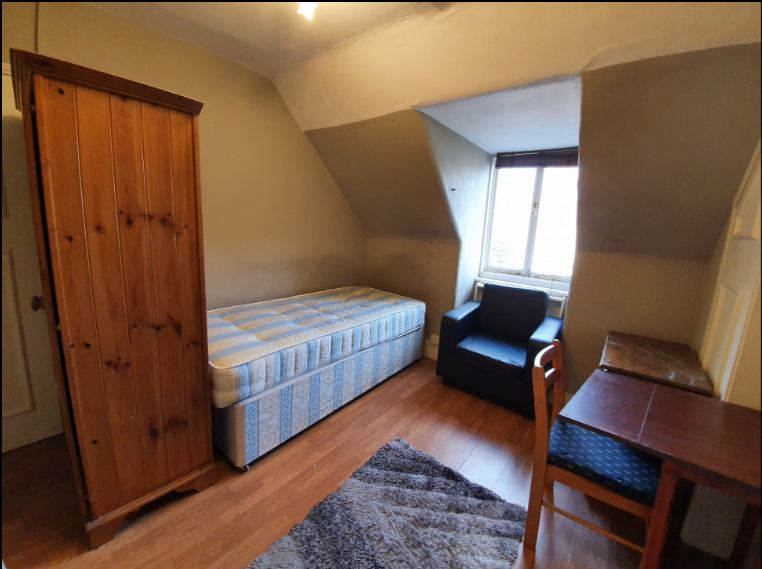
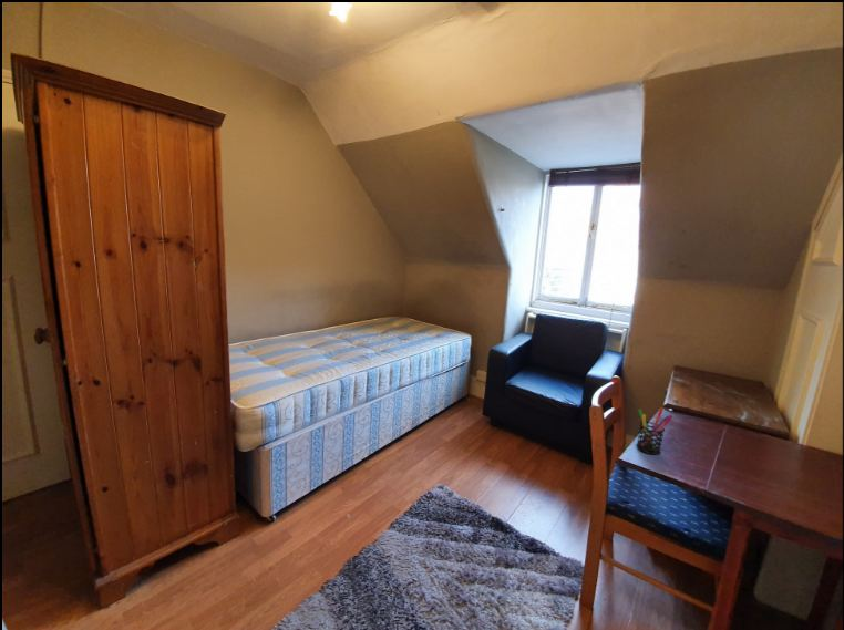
+ pen holder (649, 426)
